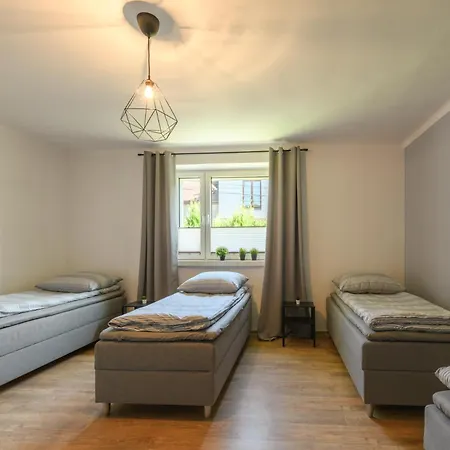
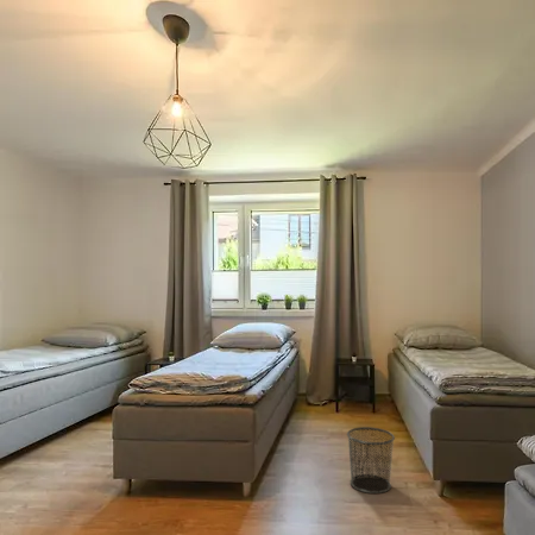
+ waste bin (370, 459)
